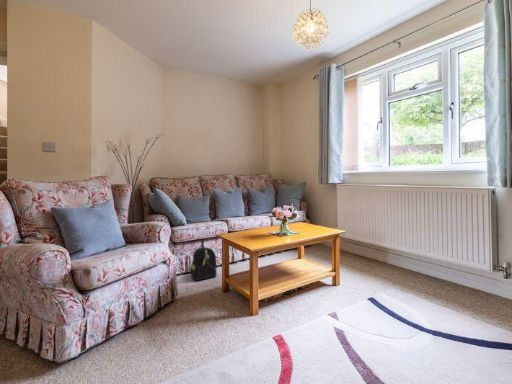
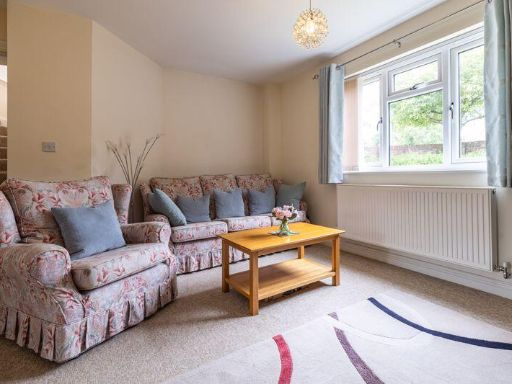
- backpack (202, 258)
